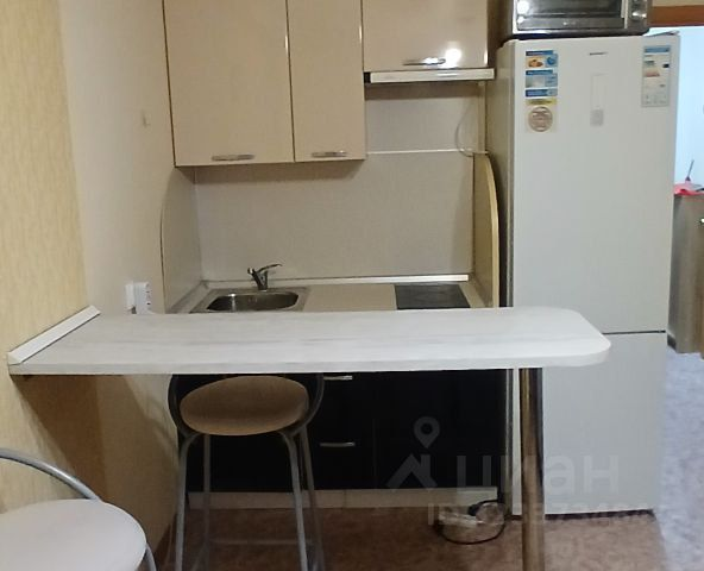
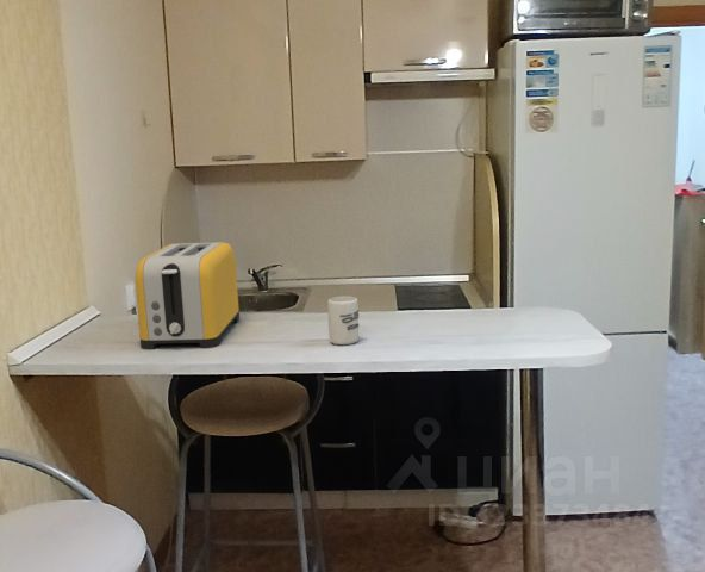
+ toaster (188, 292)
+ cup (343, 319)
